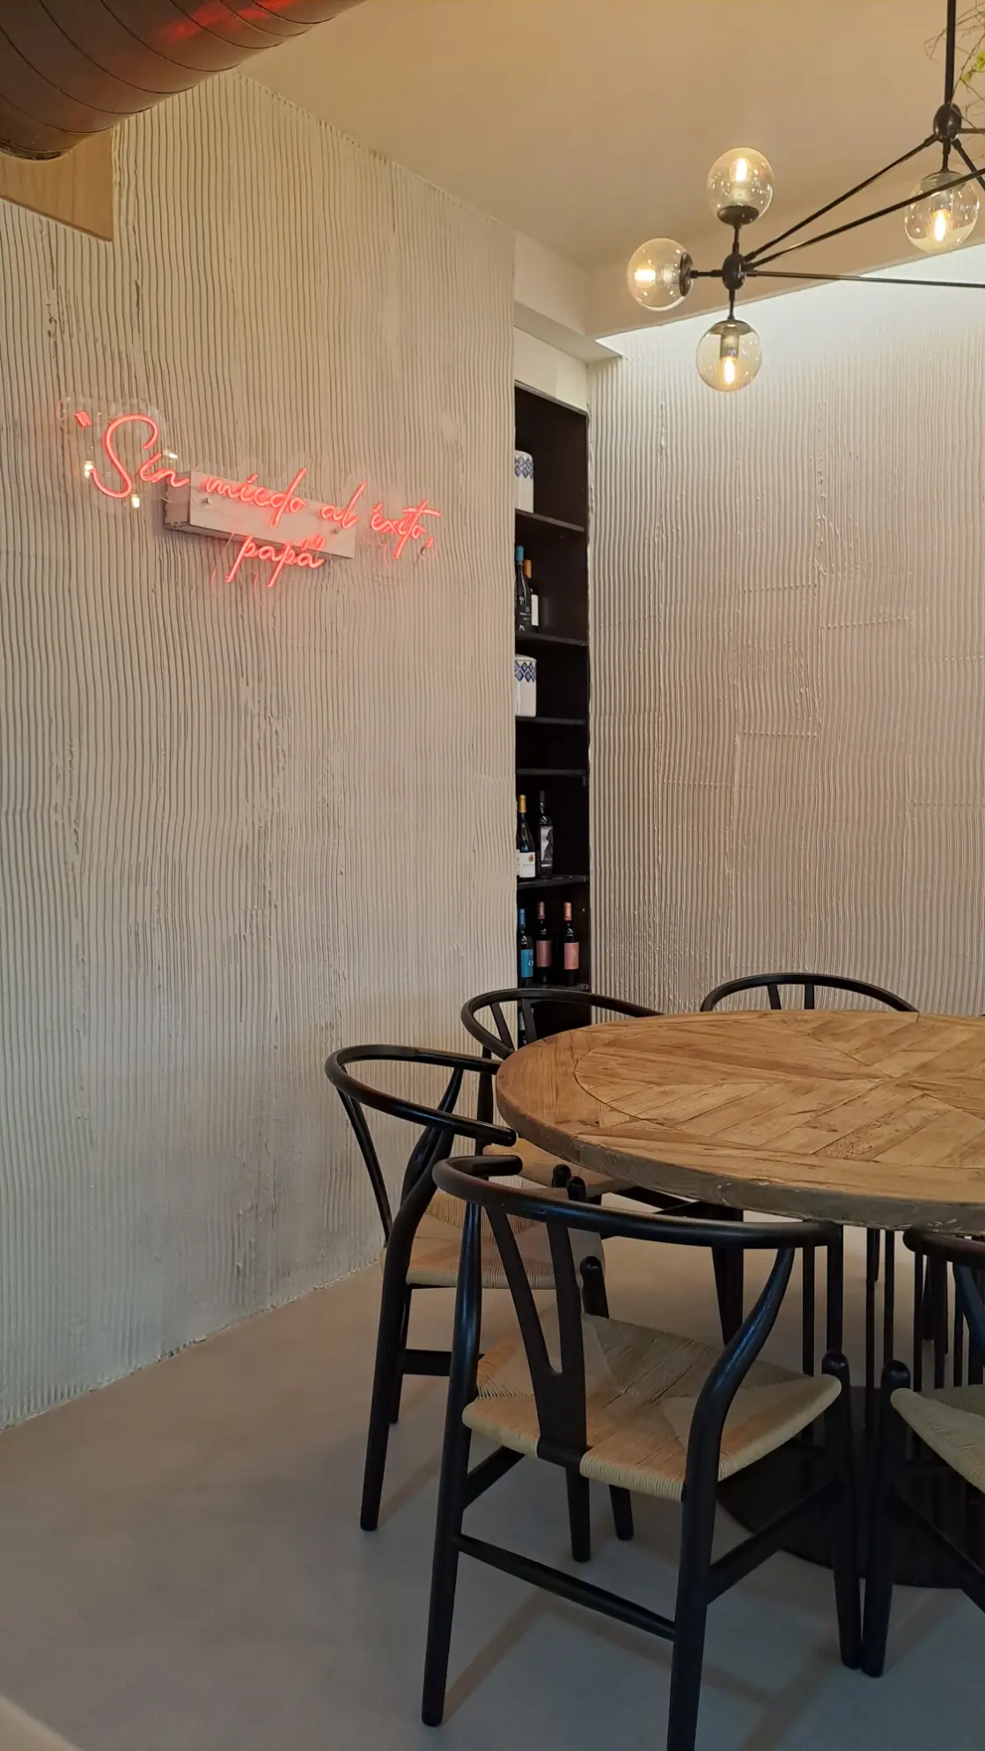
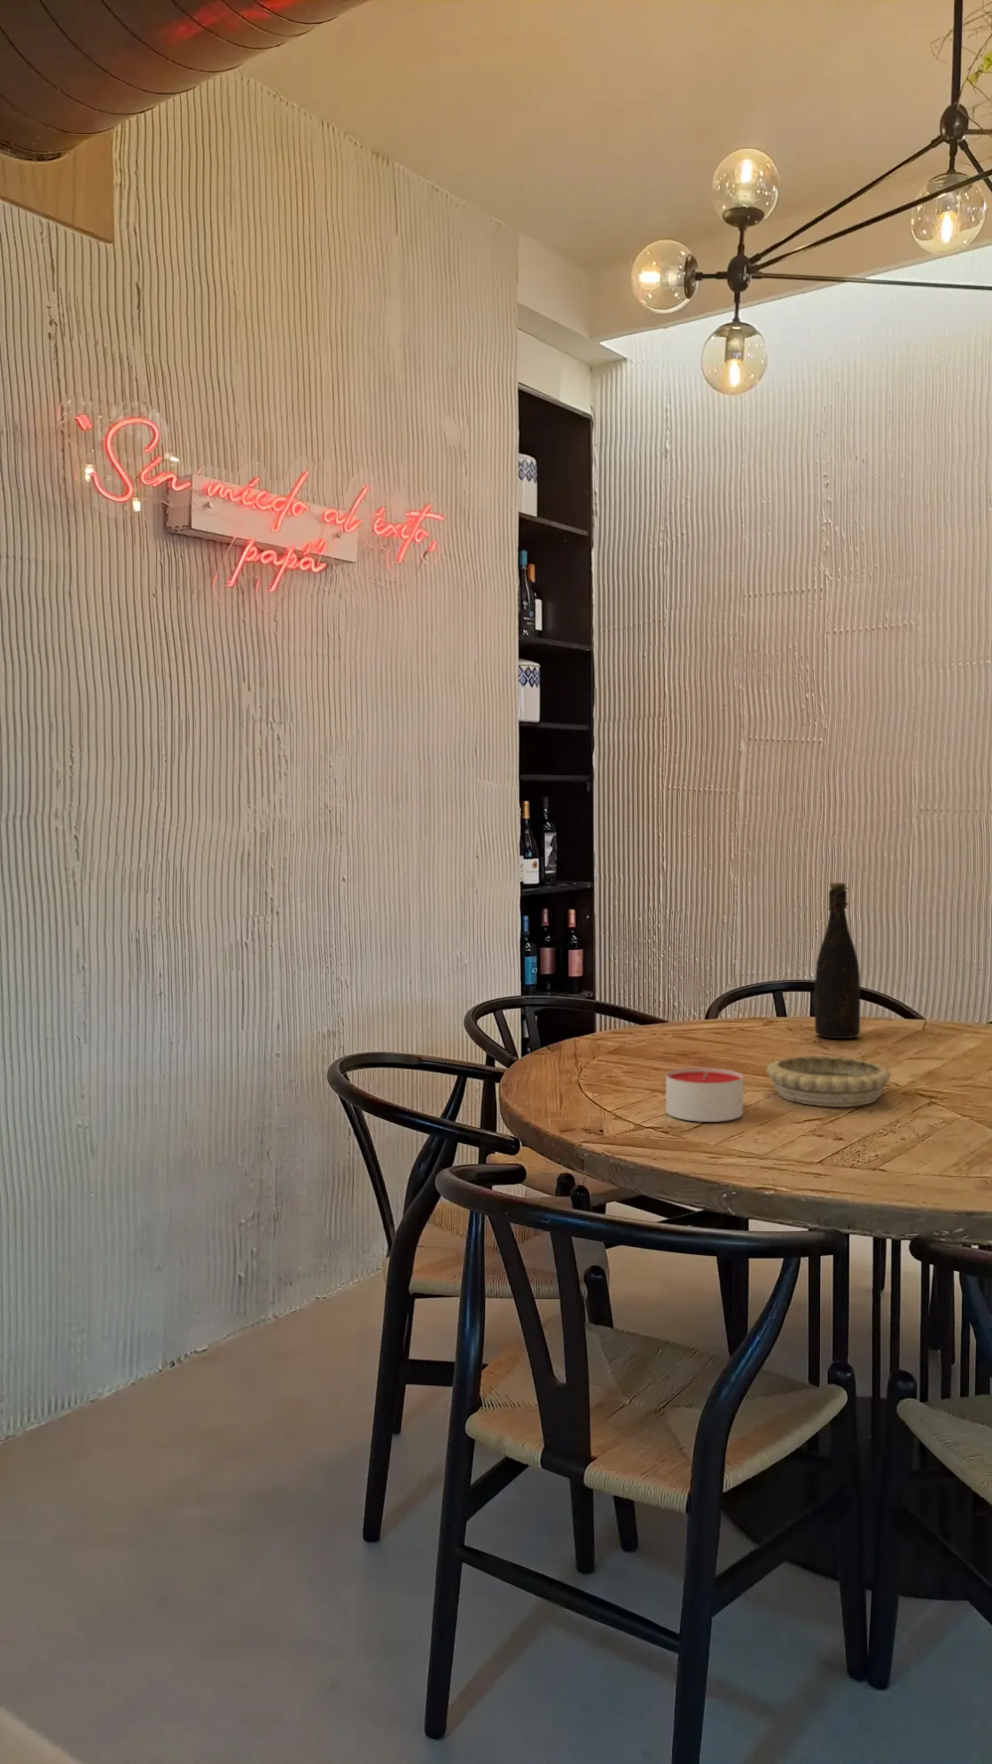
+ decorative bowl (827, 1081)
+ candle (704, 1092)
+ bottle (837, 960)
